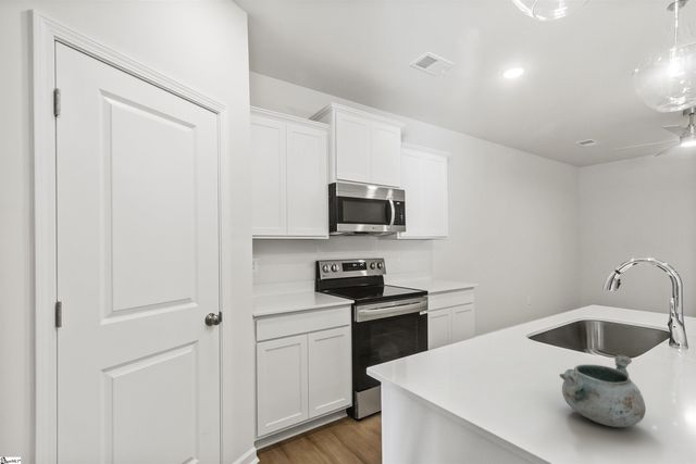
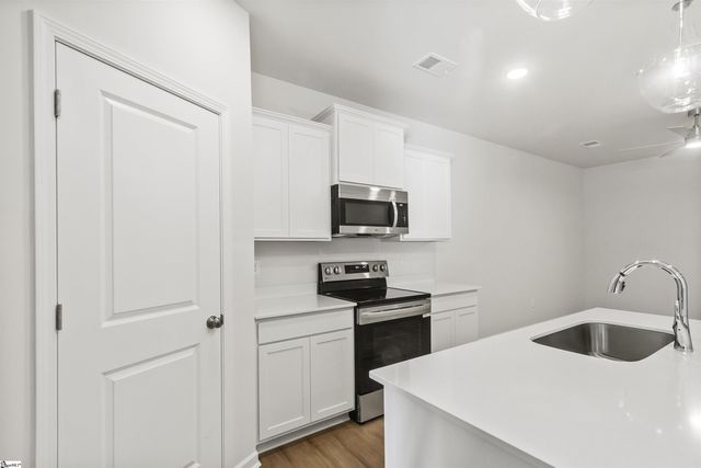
- decorative bowl (599, 389)
